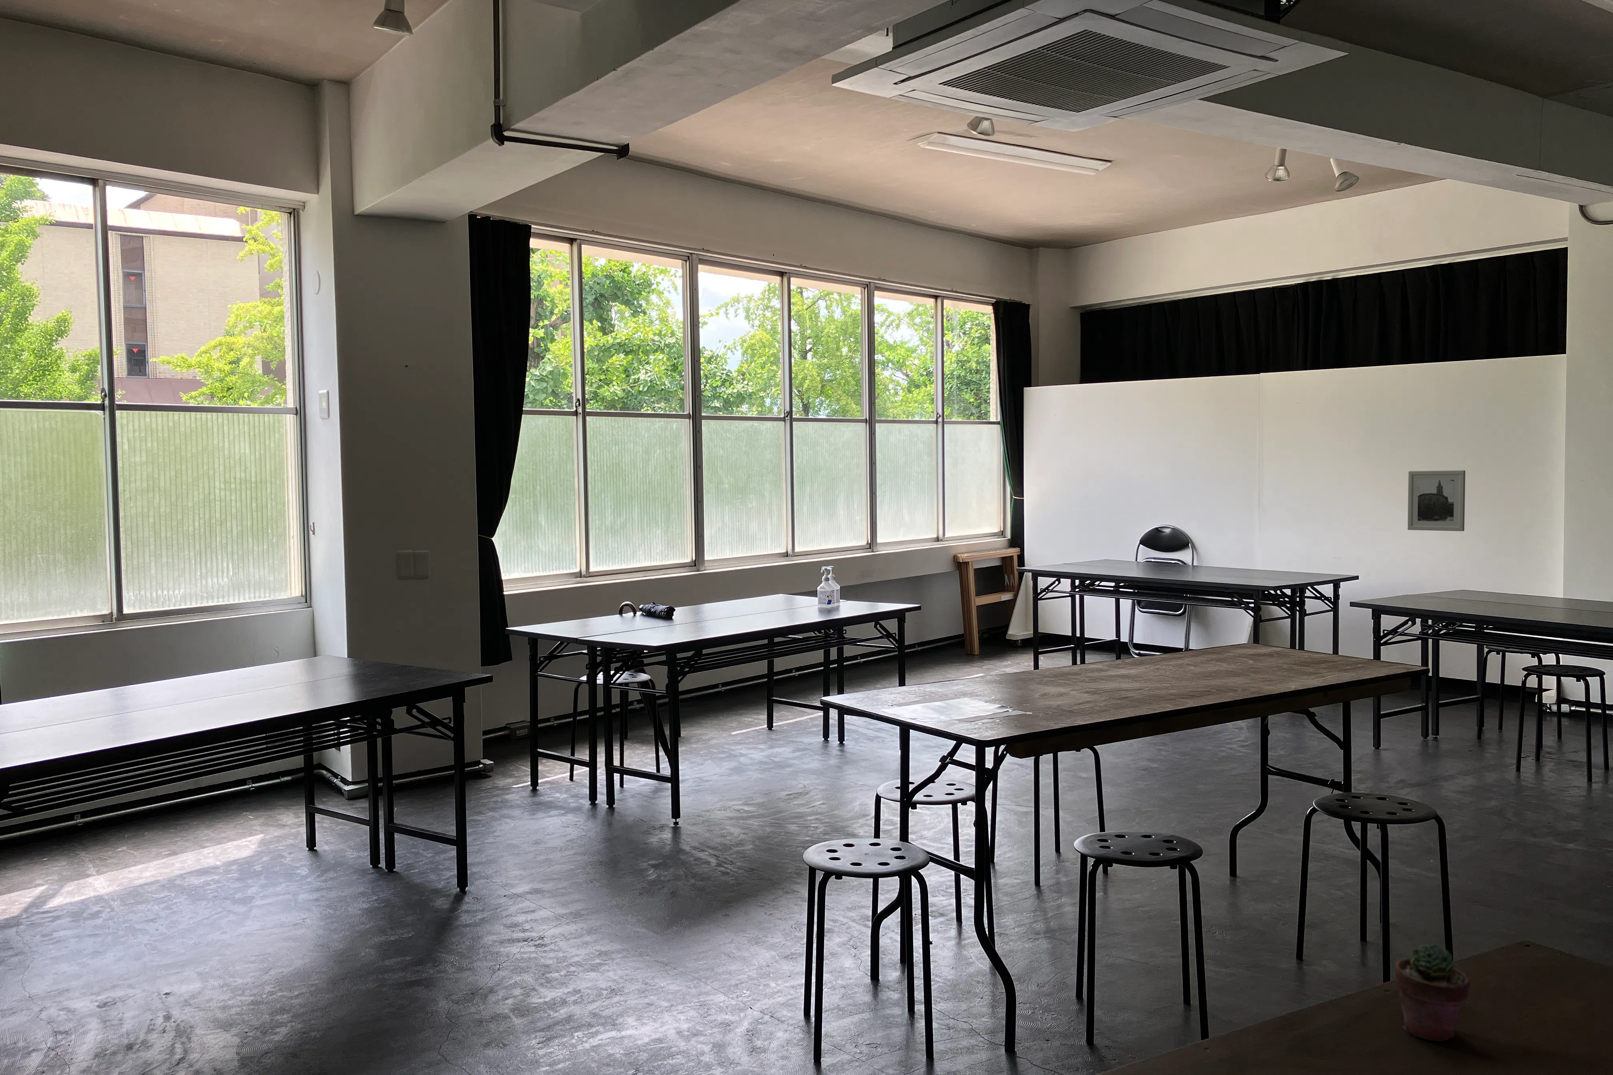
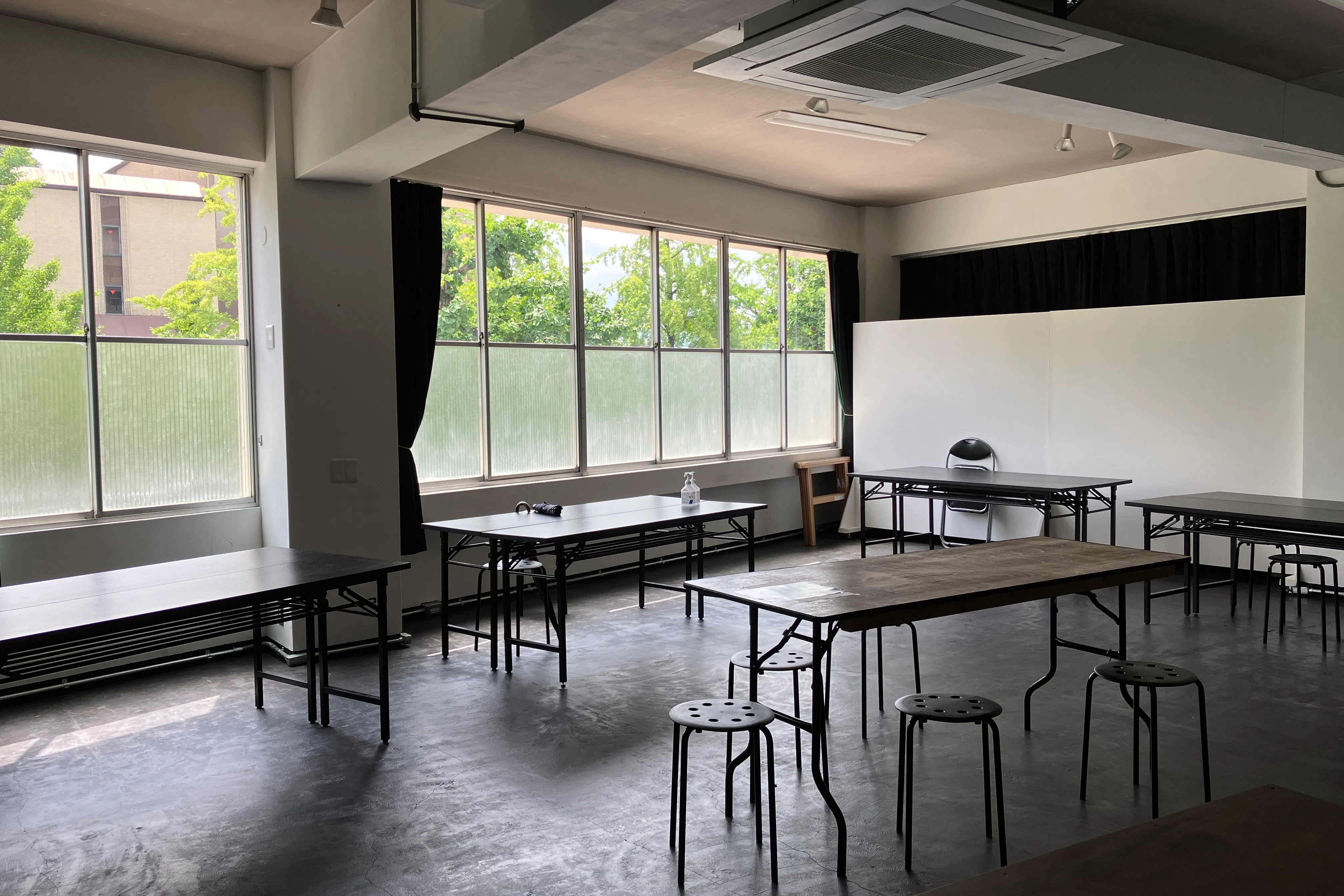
- potted succulent (1431, 989)
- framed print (1435, 500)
